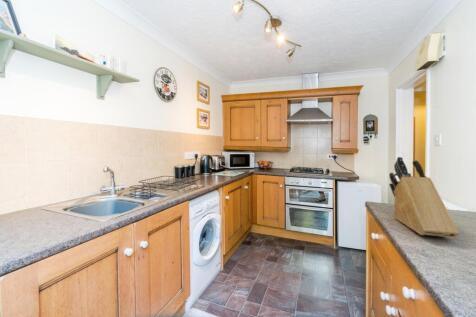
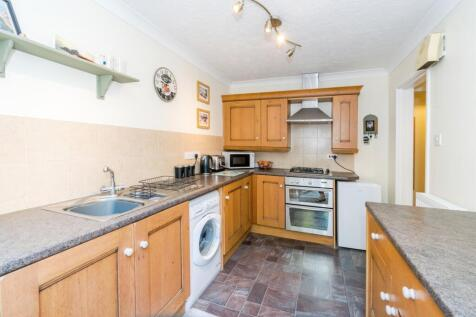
- knife block (416, 191)
